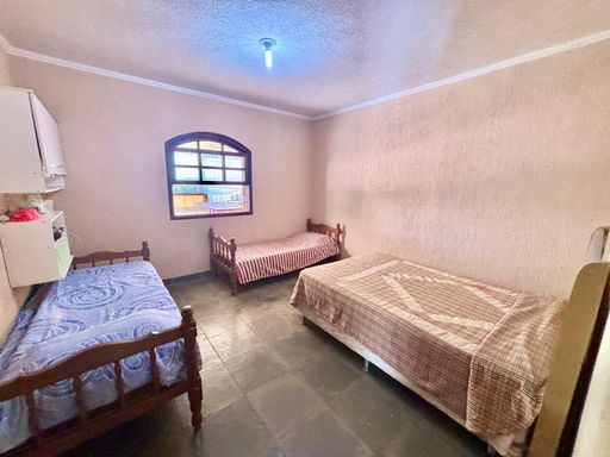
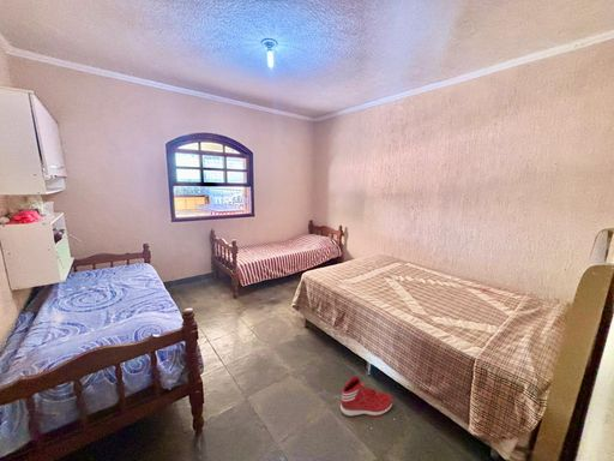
+ sneaker (367, 394)
